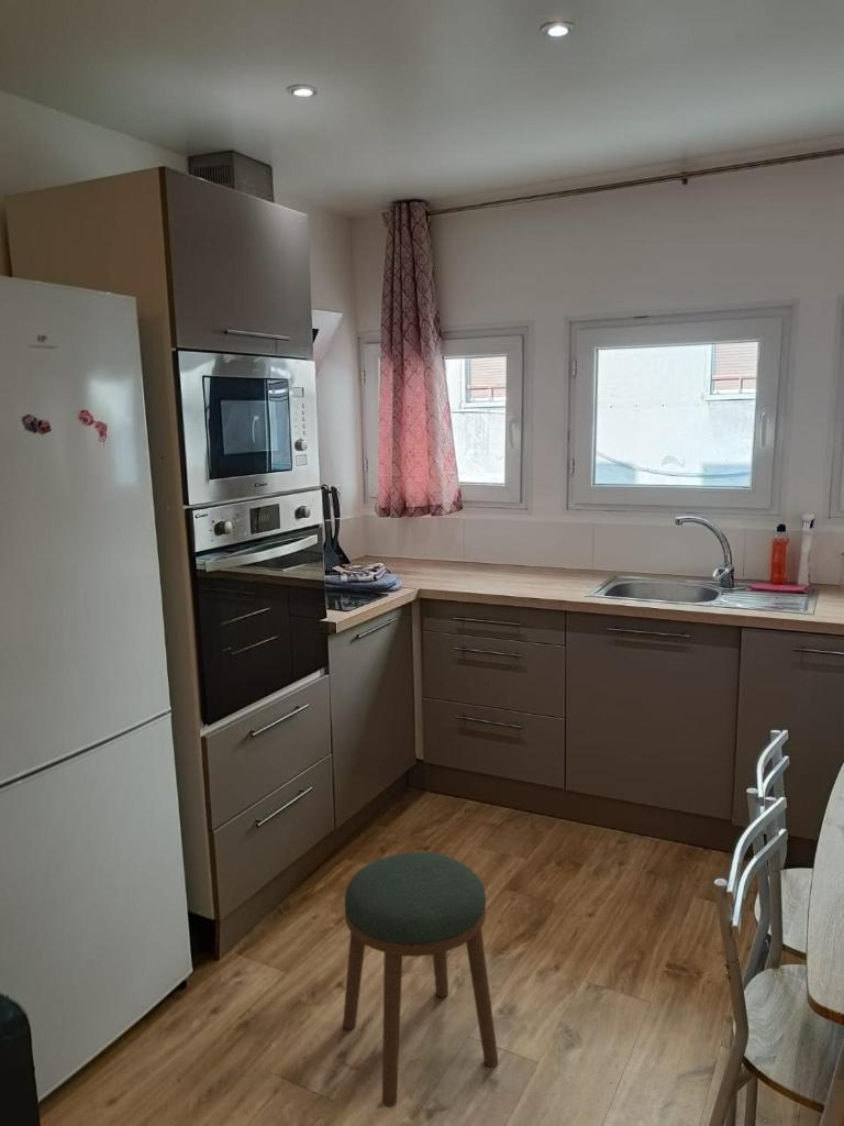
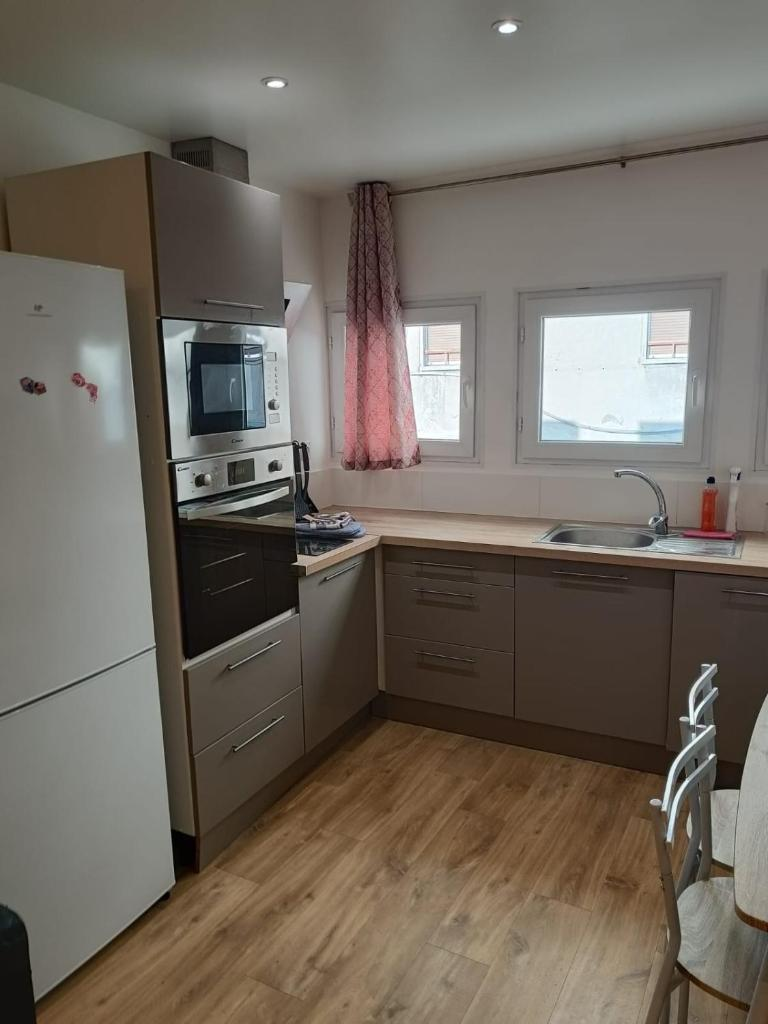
- stool (417, 956)
